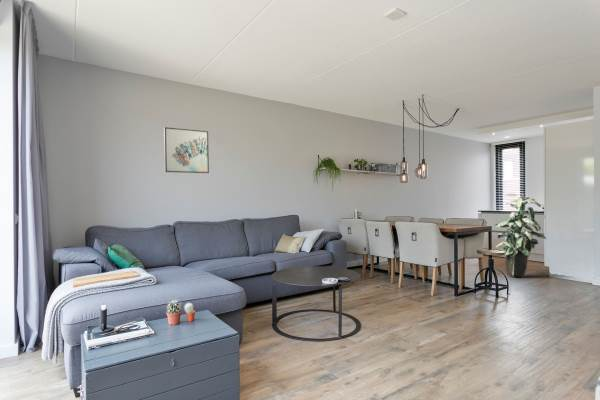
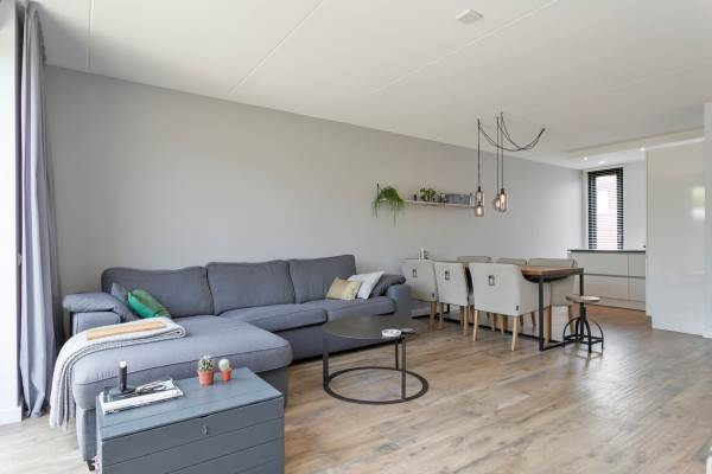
- indoor plant (516, 234)
- wall art (187, 151)
